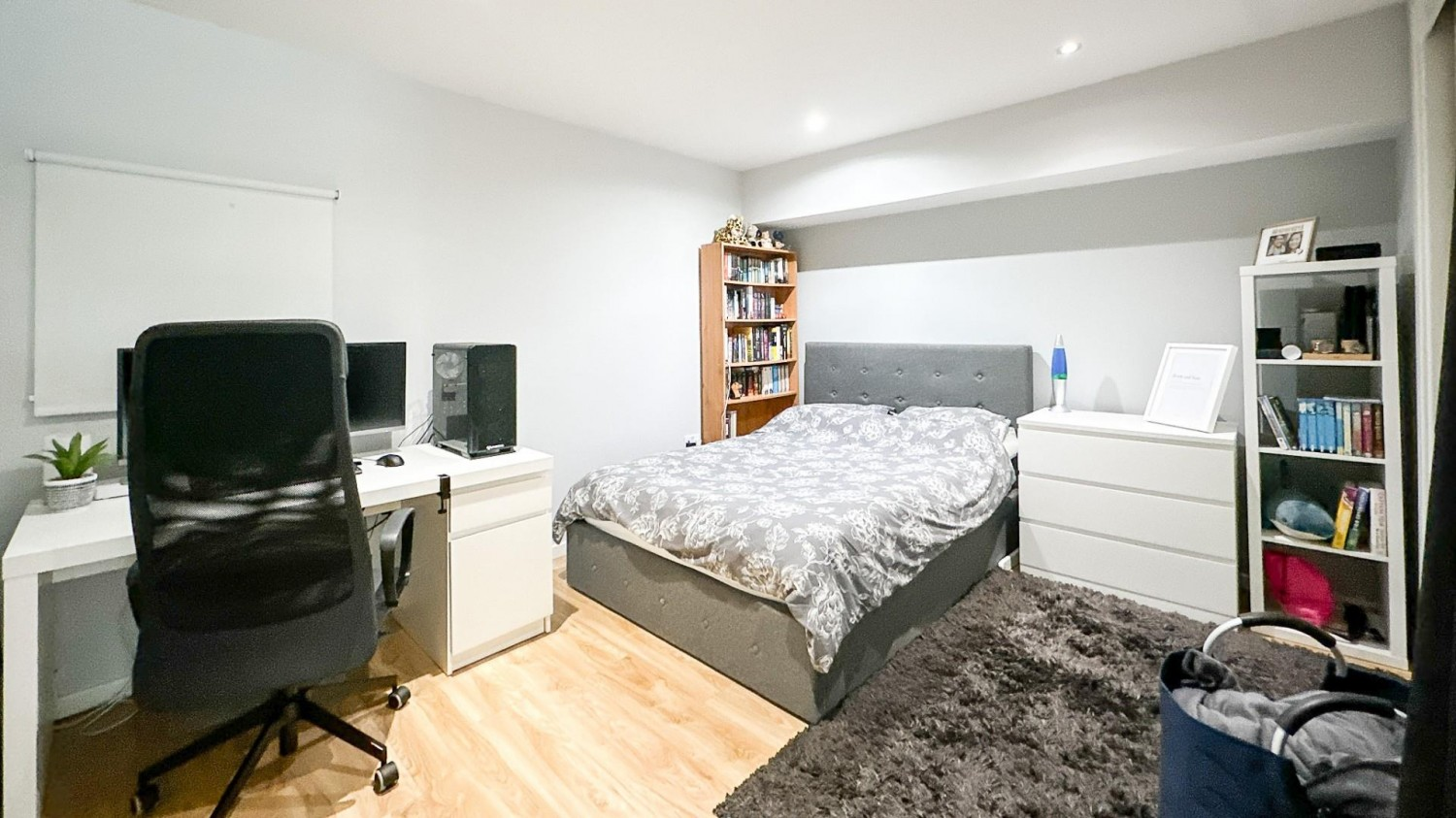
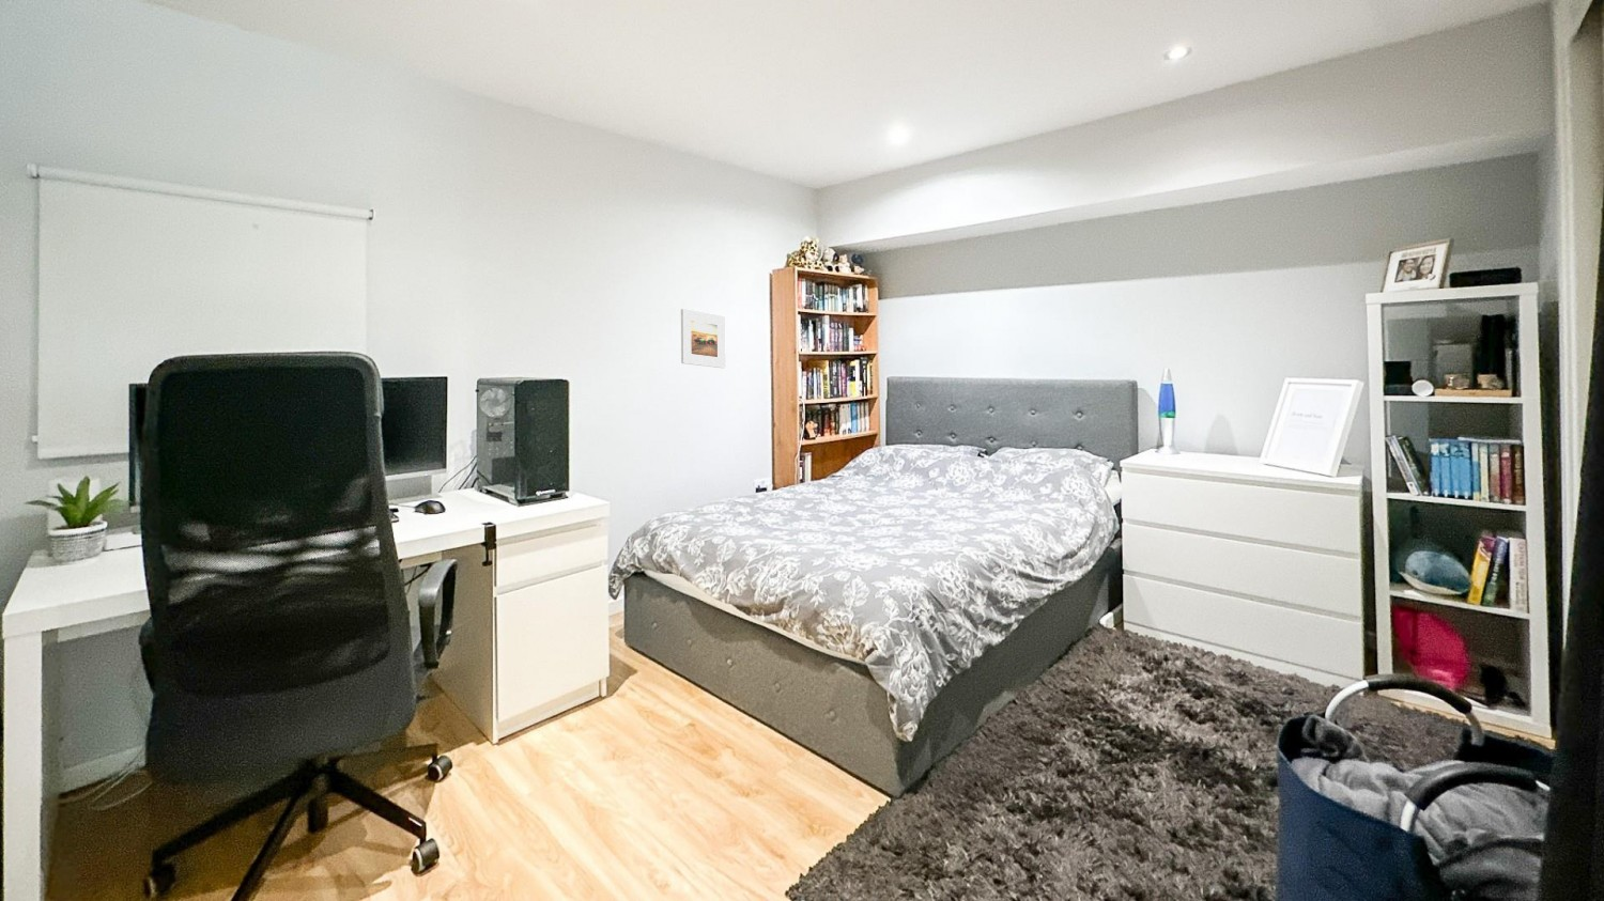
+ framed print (704, 339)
